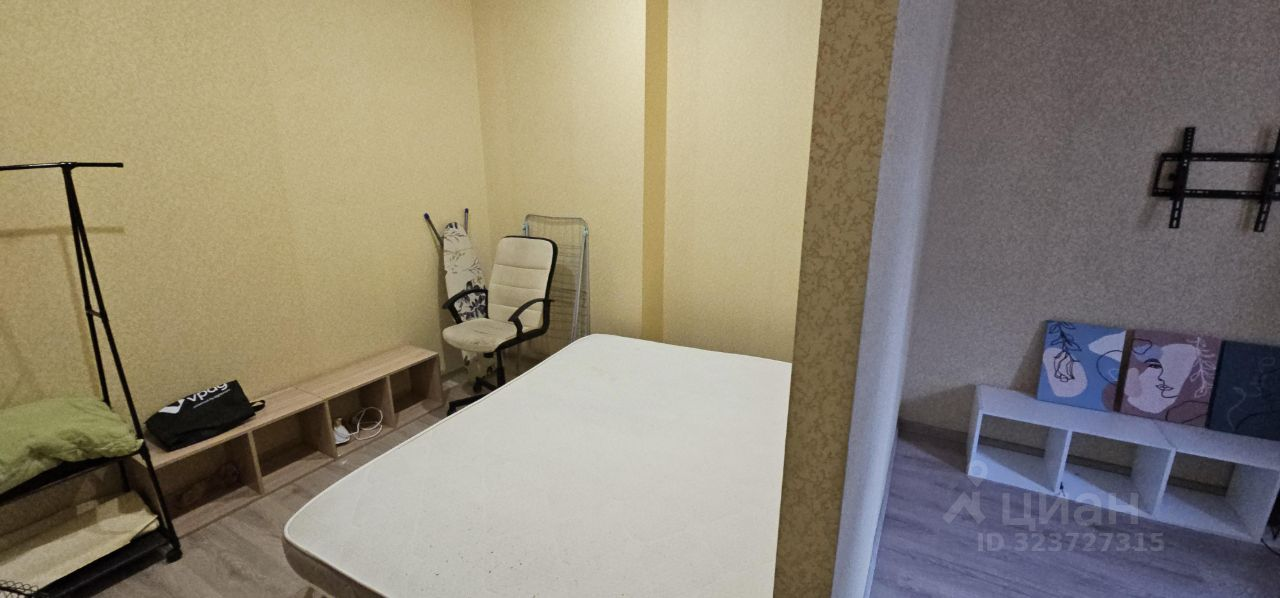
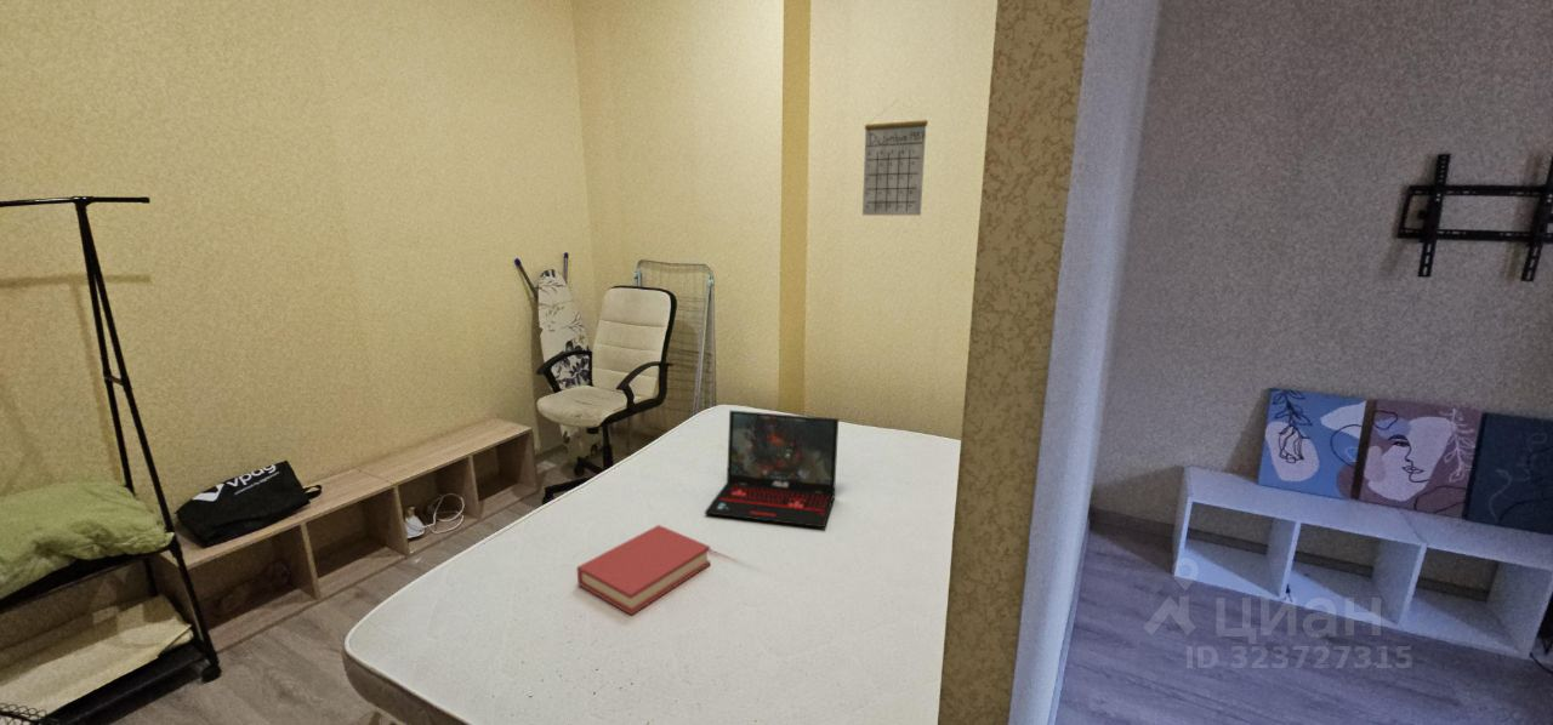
+ hardback book (645, 565)
+ laptop (773, 466)
+ calendar (893, 158)
